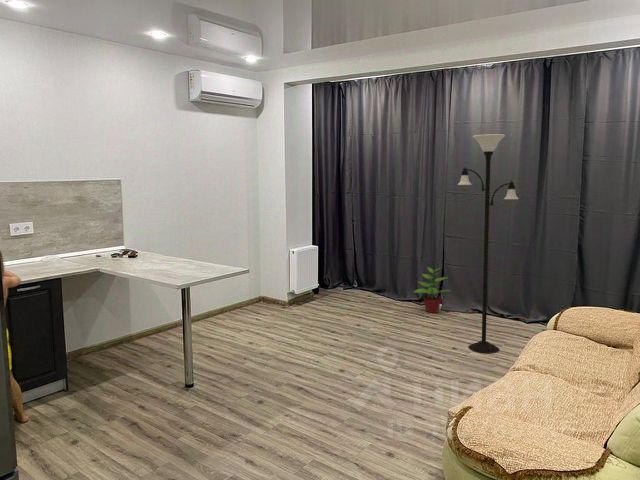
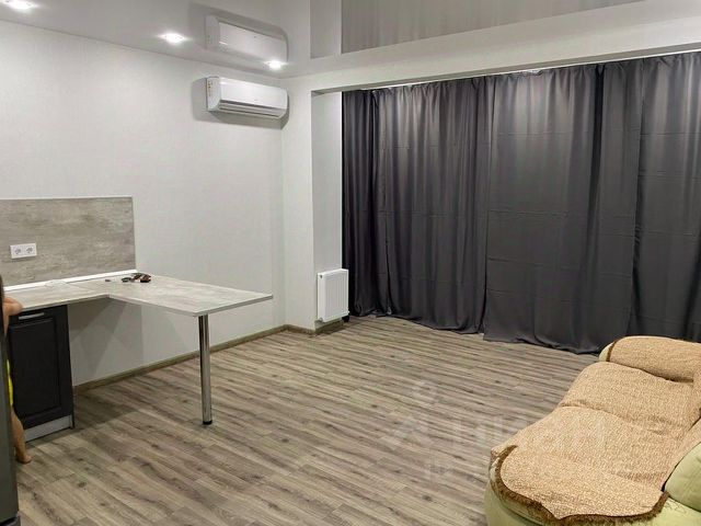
- potted plant (433, 288)
- floor lamp (486, 244)
